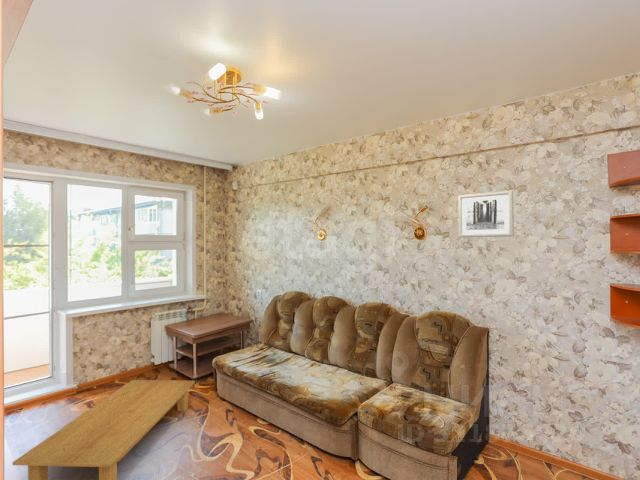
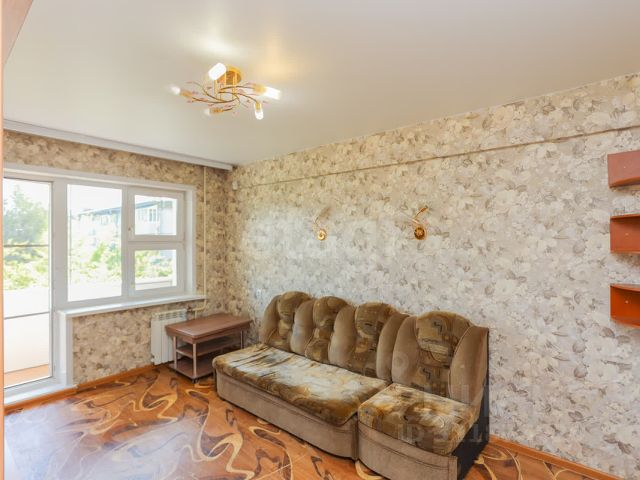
- coffee table (124, 427)
- wall art (484, 215)
